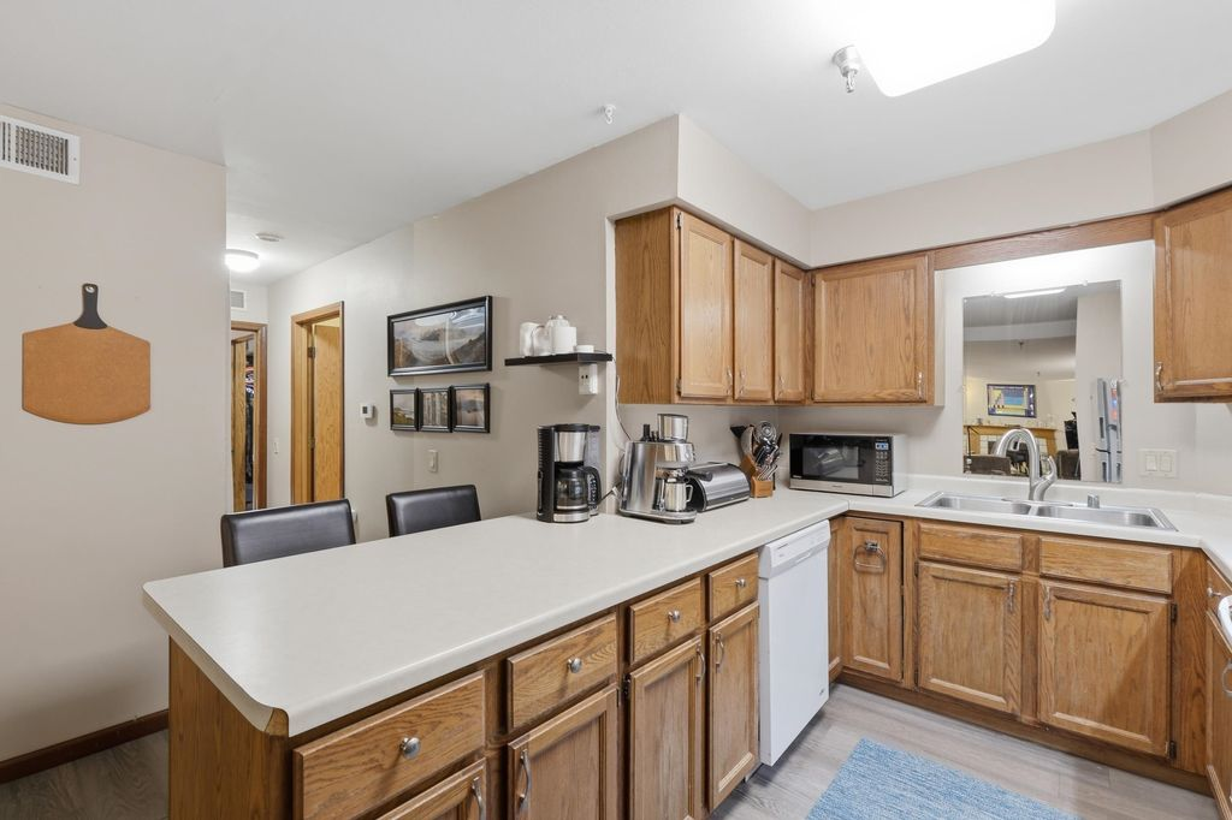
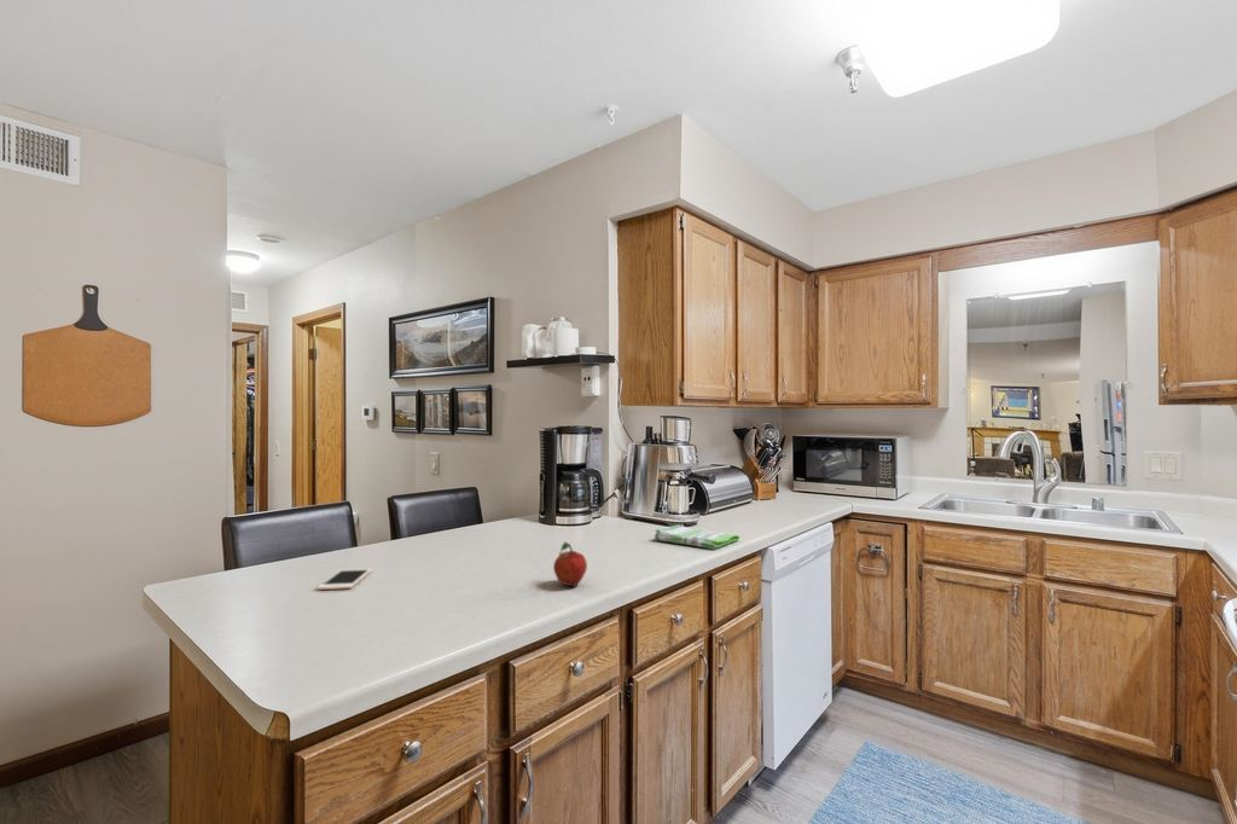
+ cell phone (345, 578)
+ fruit (569, 563)
+ dish towel (696, 534)
